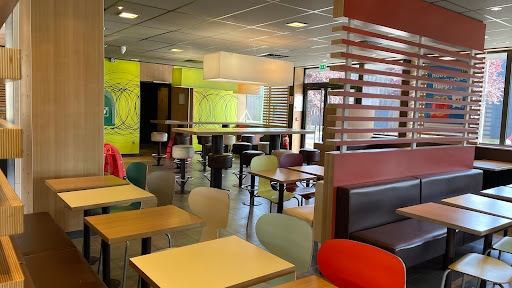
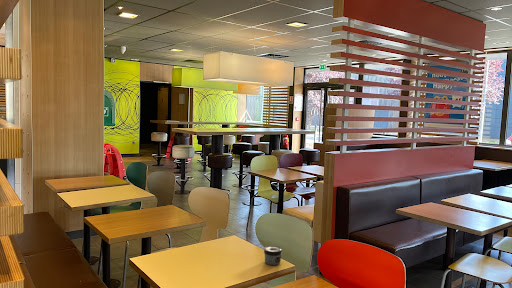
+ jar (272, 255)
